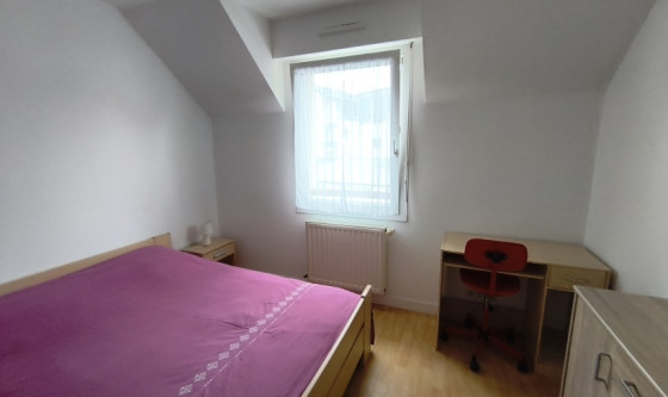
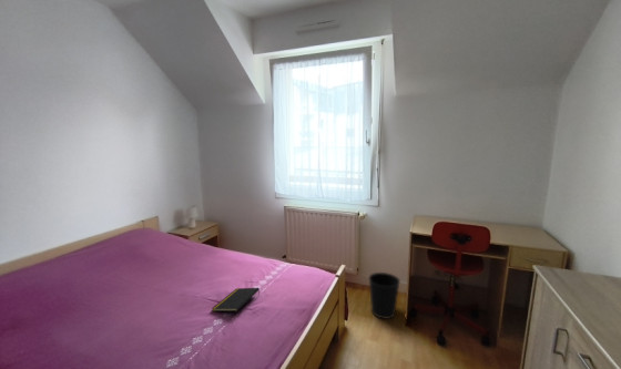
+ wastebasket (383, 295)
+ notepad (236, 298)
